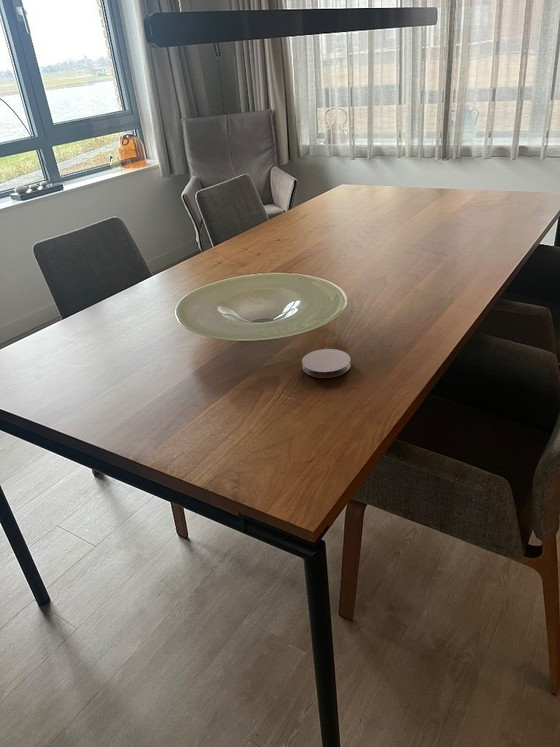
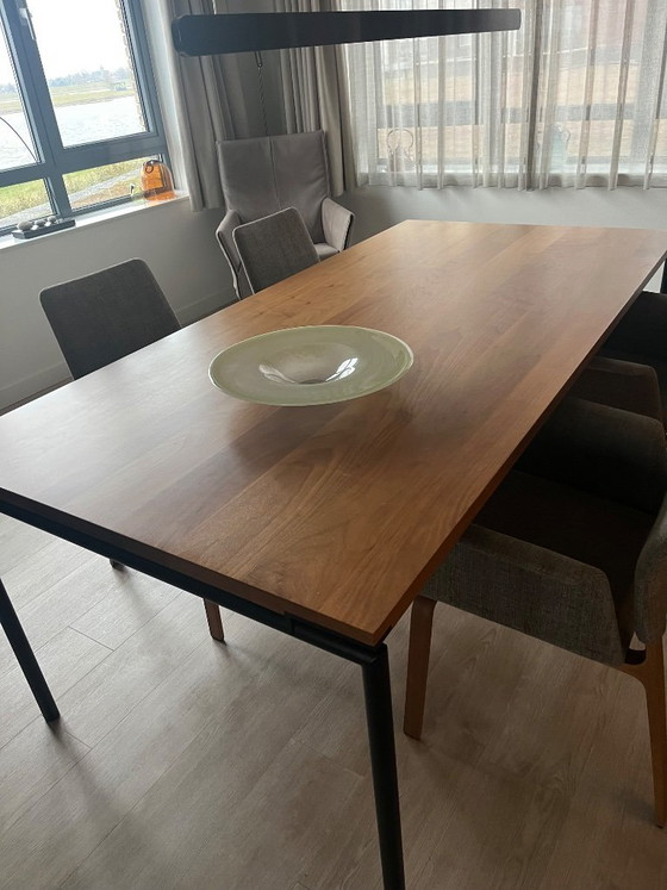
- coaster (326, 362)
